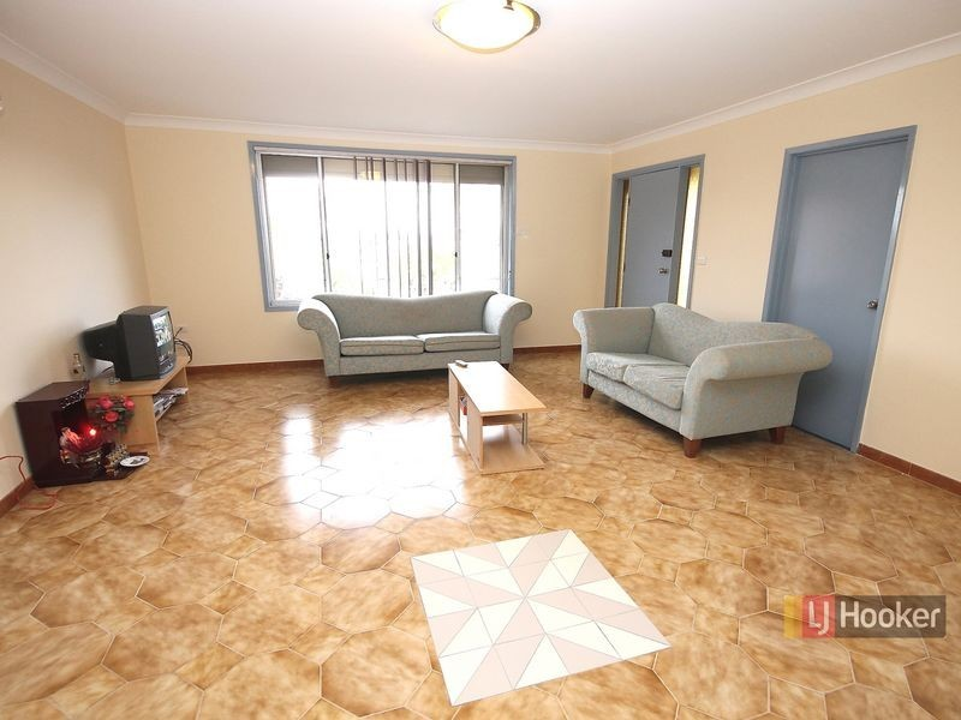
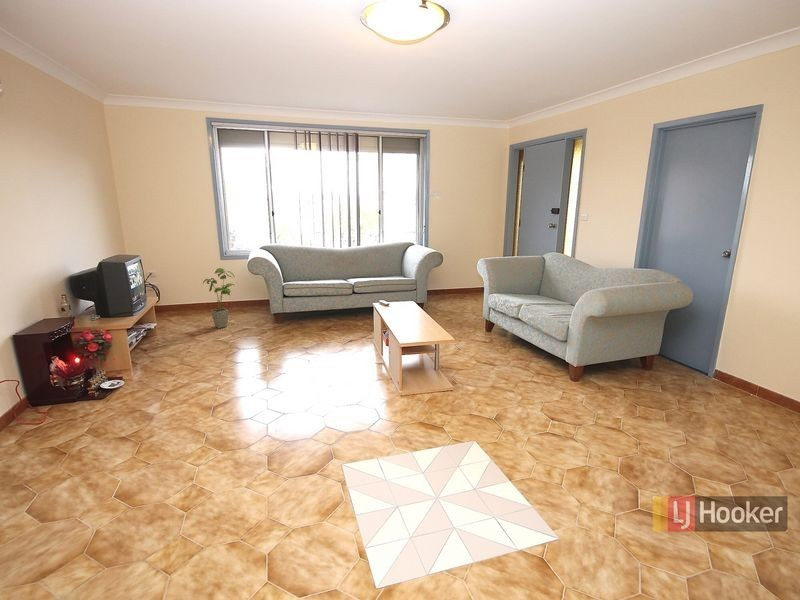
+ house plant (221, 297)
